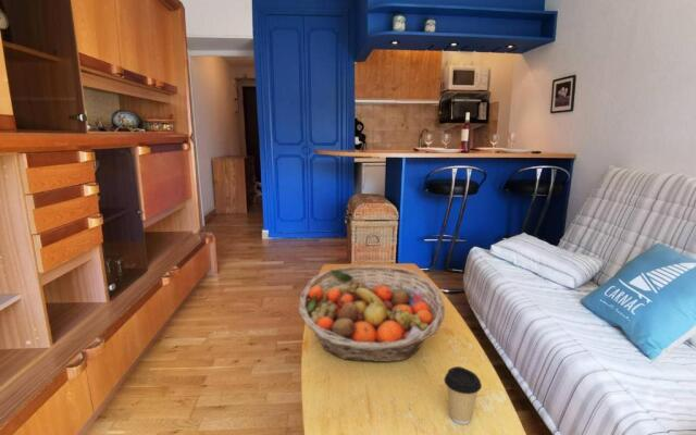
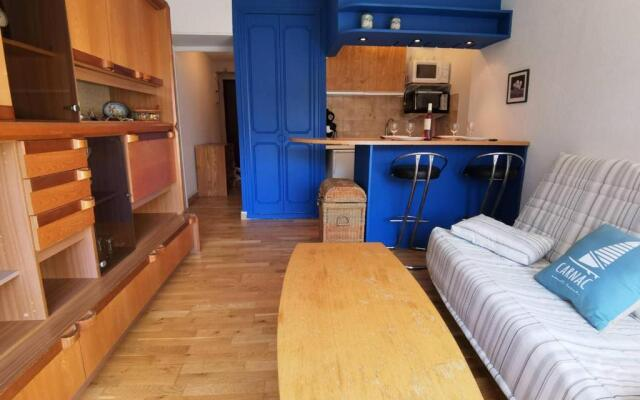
- coffee cup (461, 396)
- fruit basket (370, 310)
